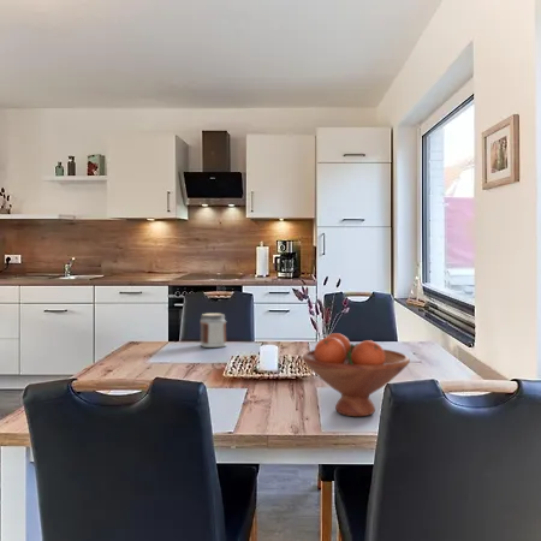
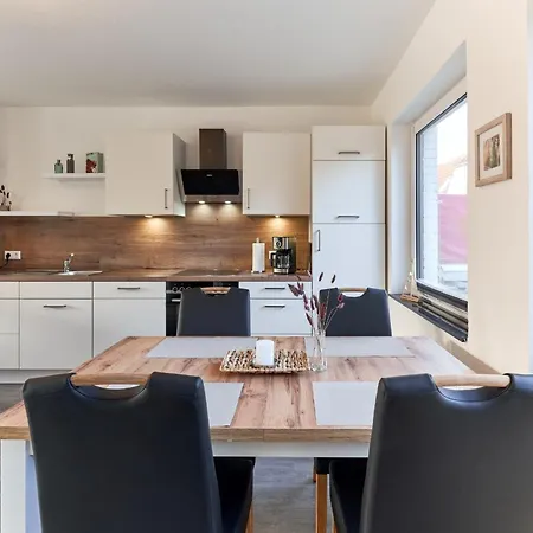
- fruit bowl (355, 373)
- jar (213, 329)
